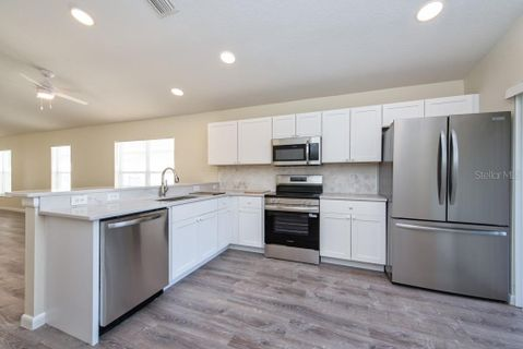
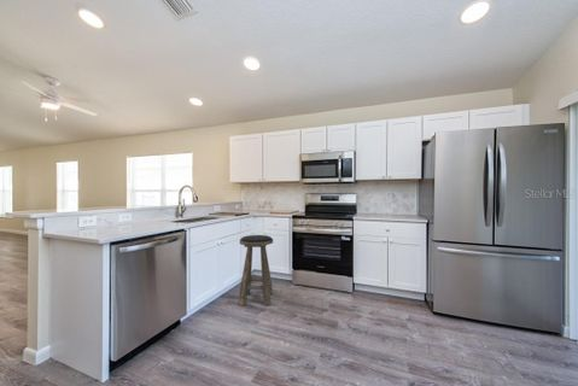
+ stool (251, 267)
